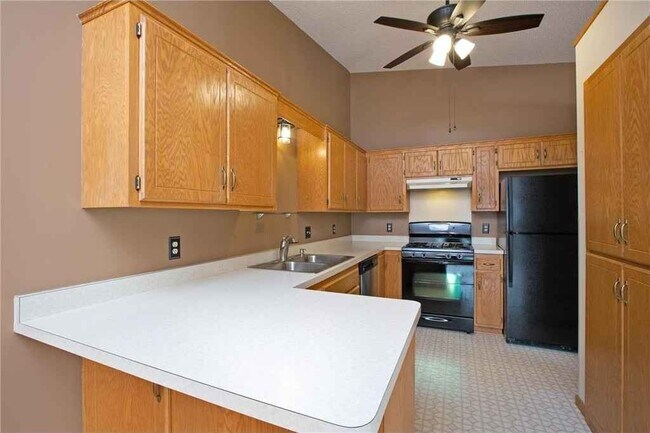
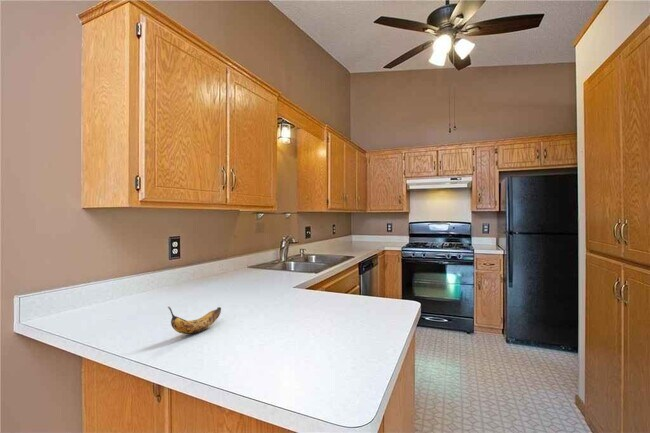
+ banana (199, 318)
